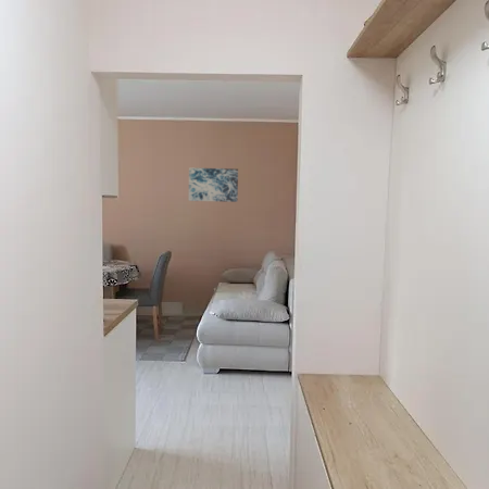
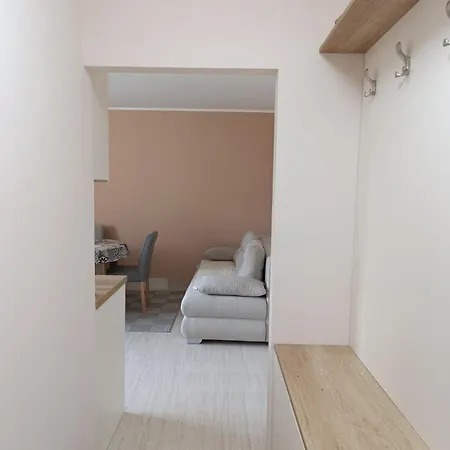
- wall art (213, 185)
